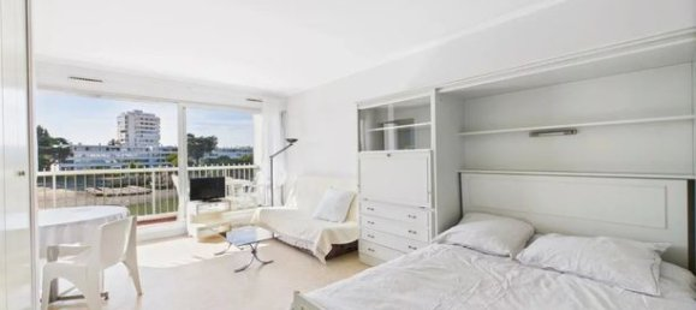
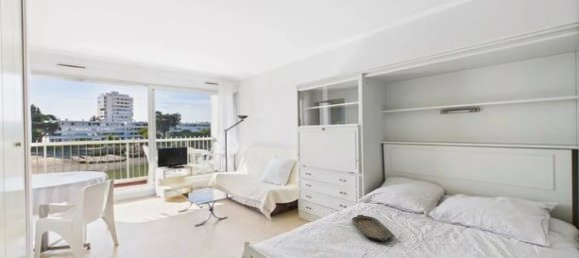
+ serving tray (370, 227)
